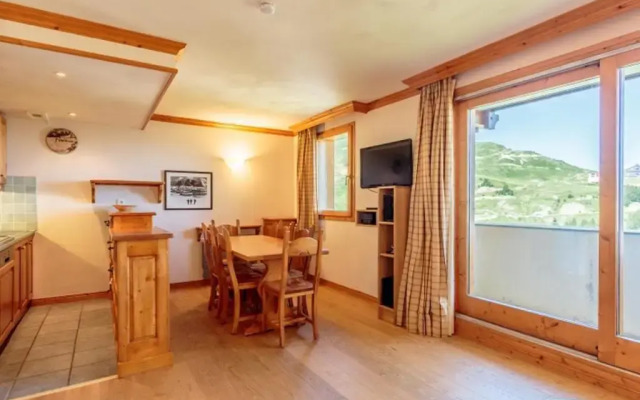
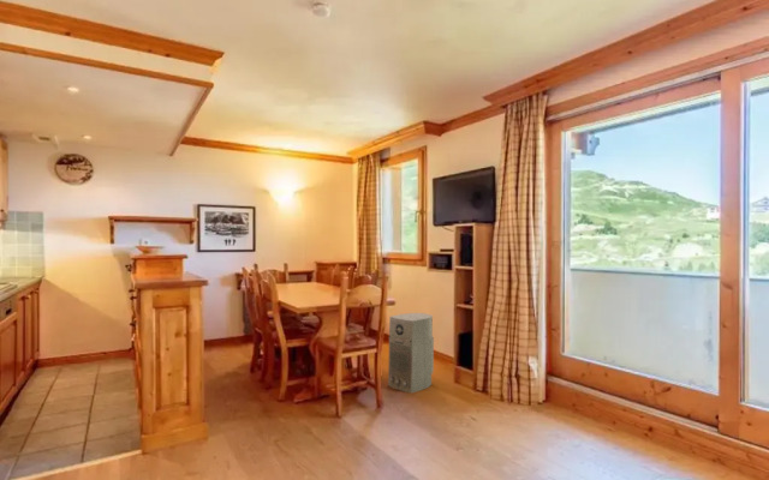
+ air purifier (412, 350)
